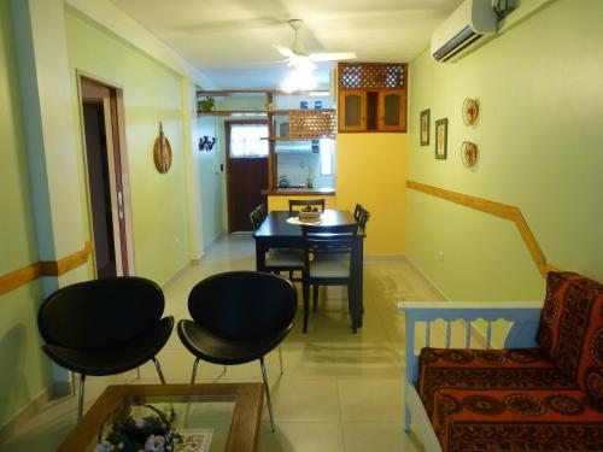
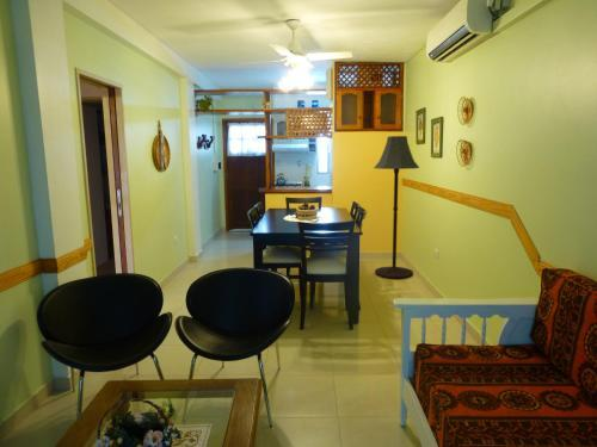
+ floor lamp (395, 206)
